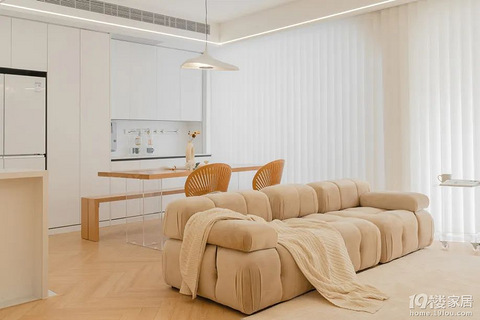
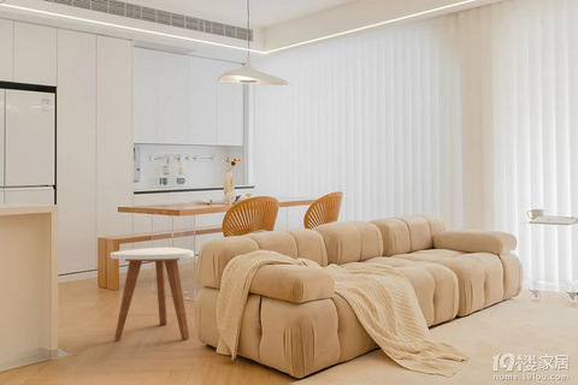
+ side table (158, 291)
